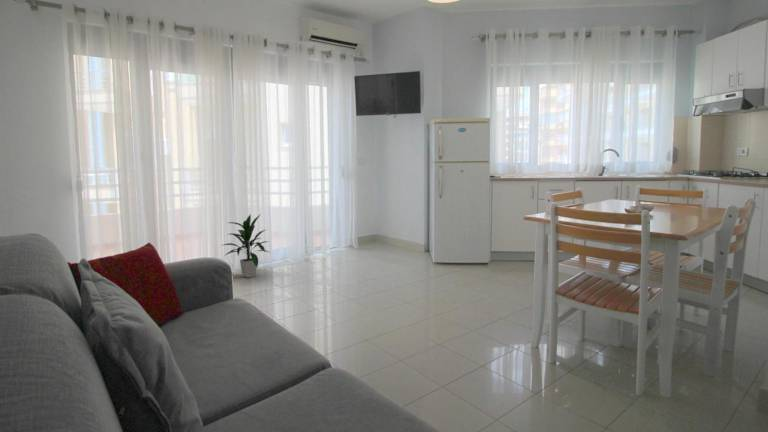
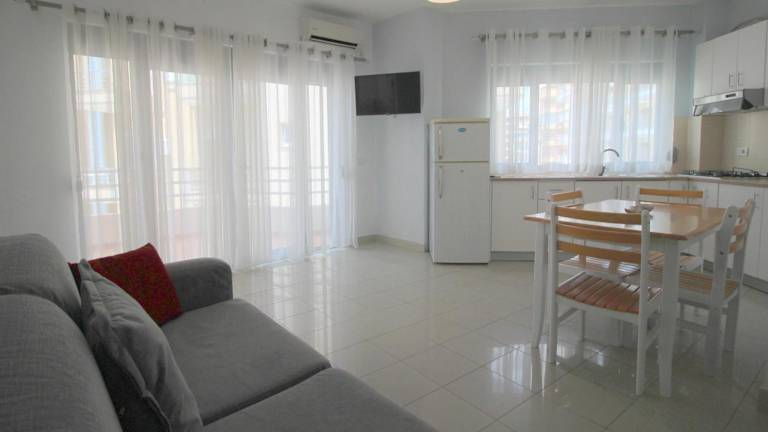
- indoor plant (247, 245)
